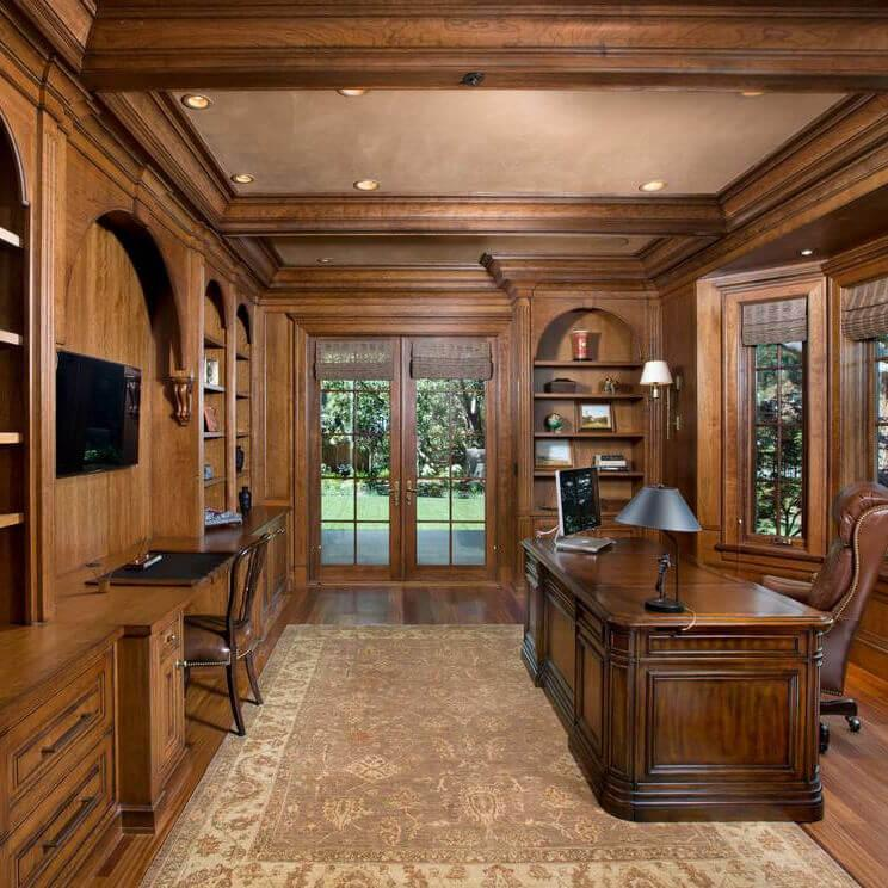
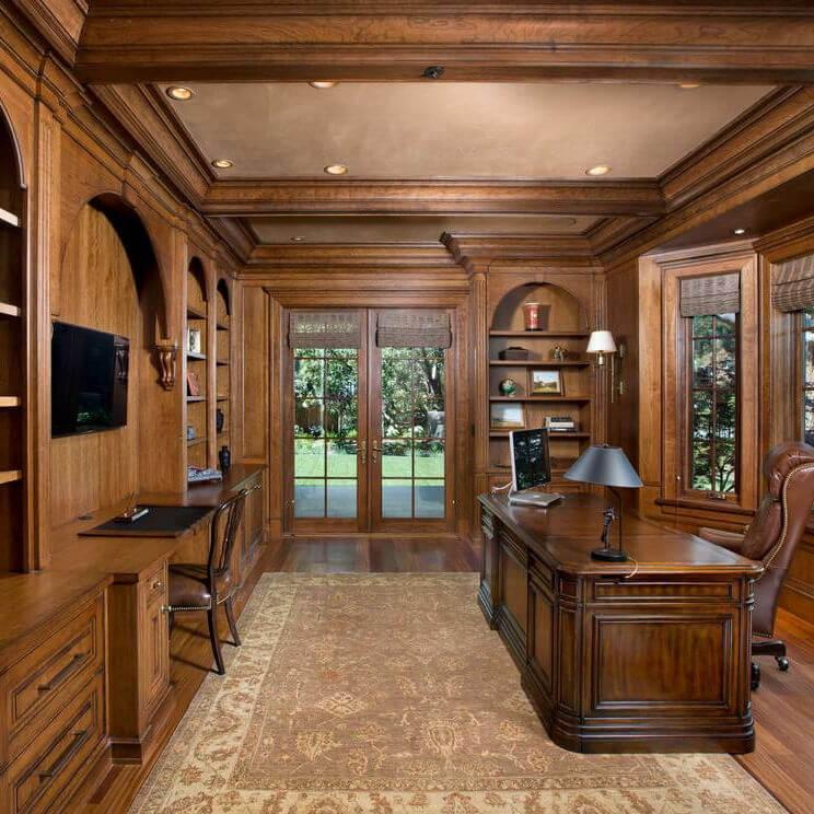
- pencil box (104, 579)
